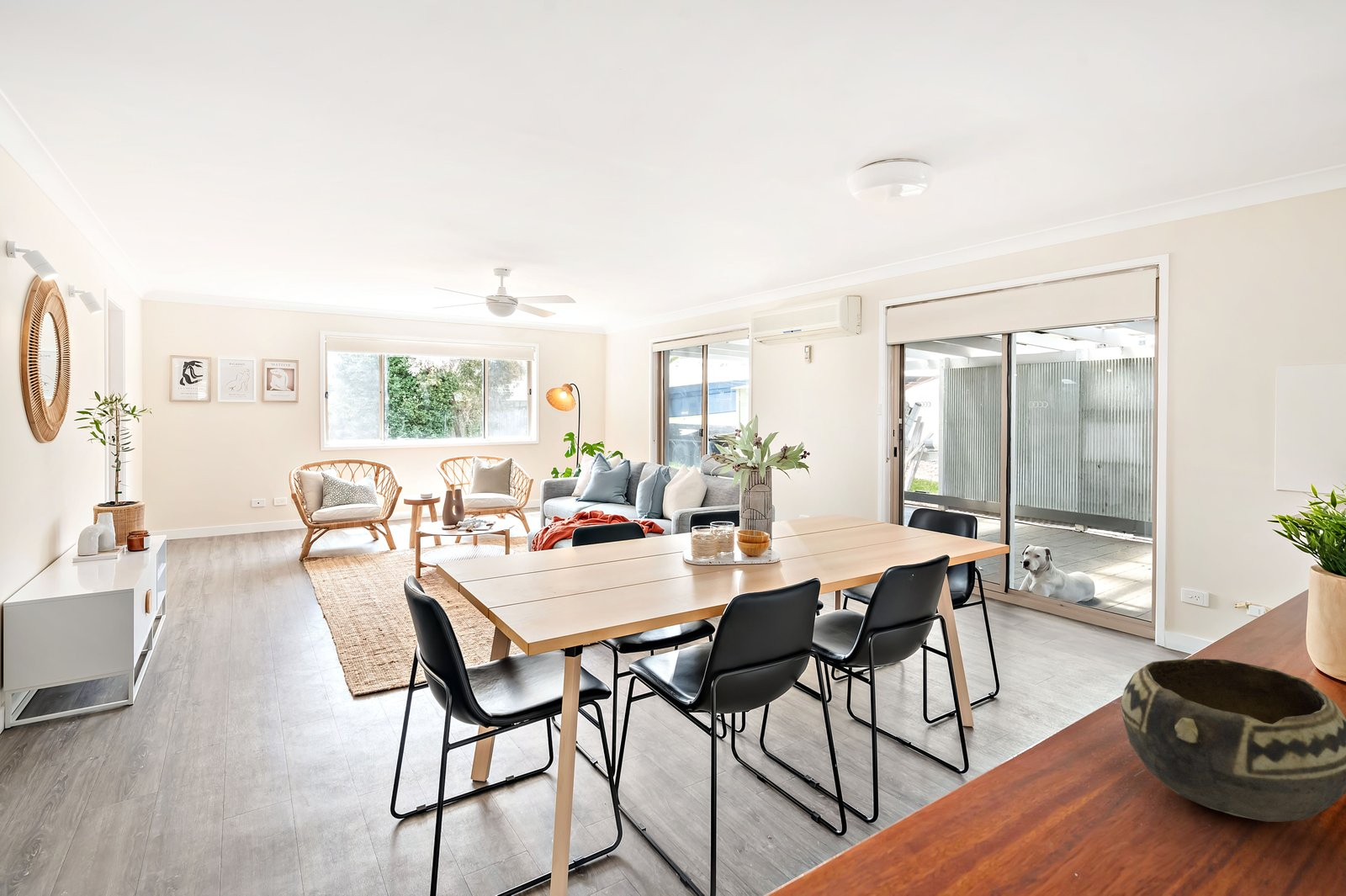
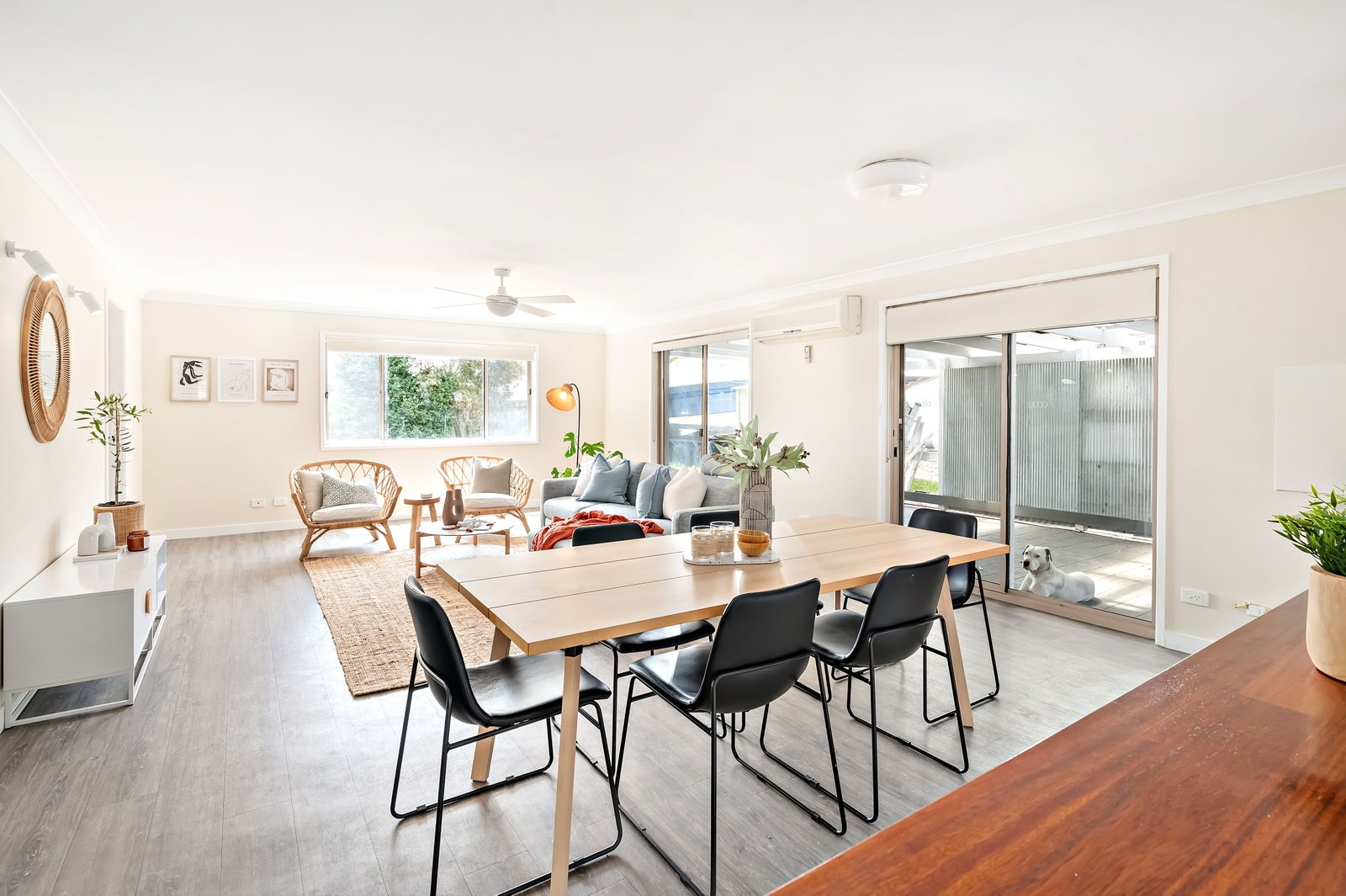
- ceramic bowl (1228, 740)
